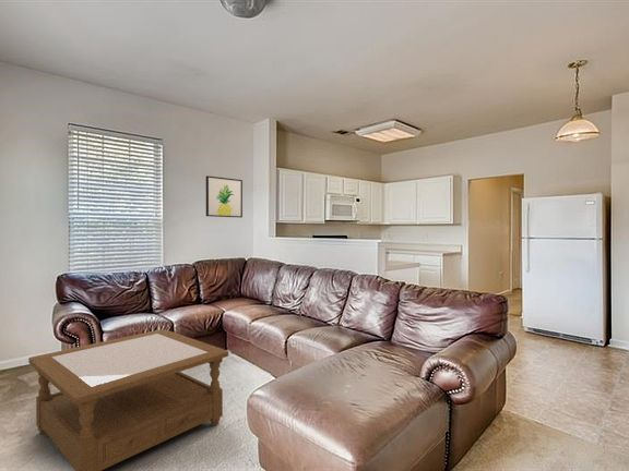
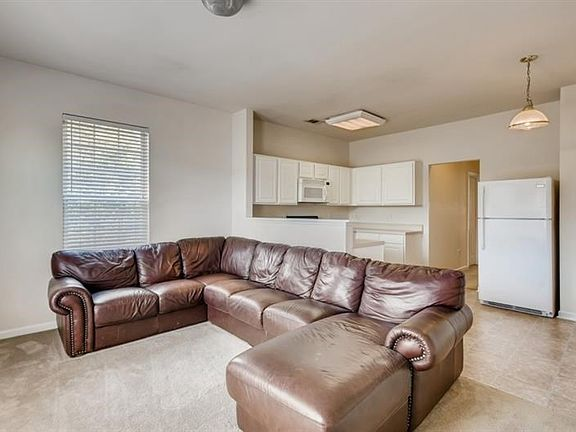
- coffee table (131, 390)
- wall art (224, 197)
